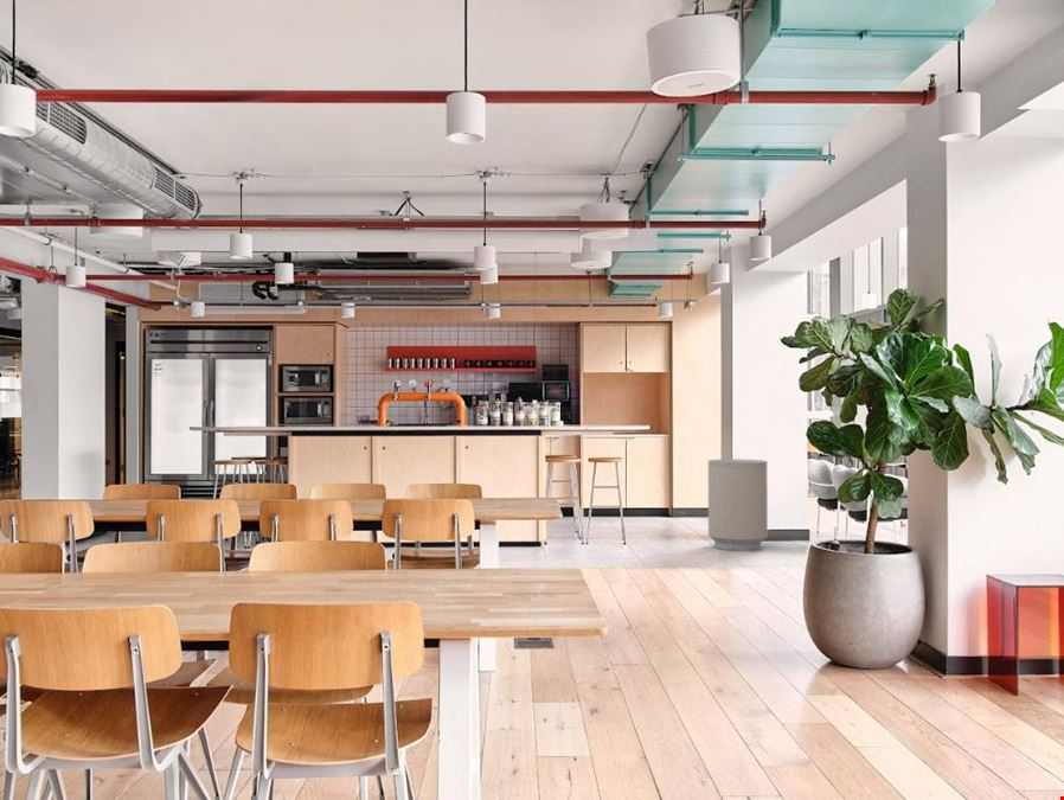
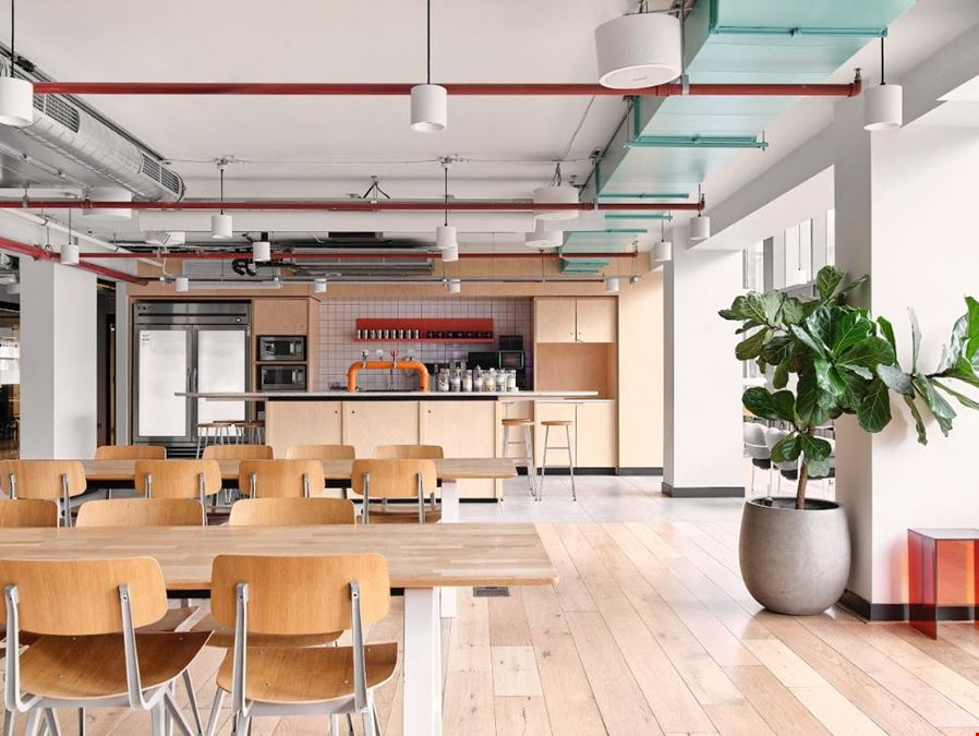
- trash can (737, 504)
